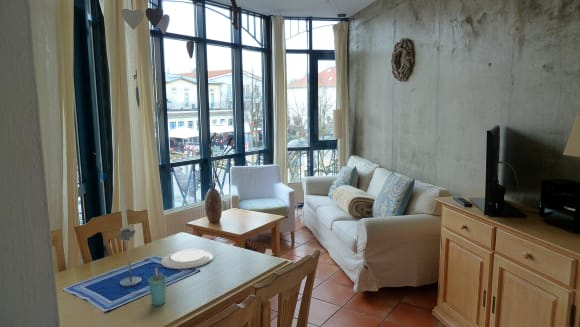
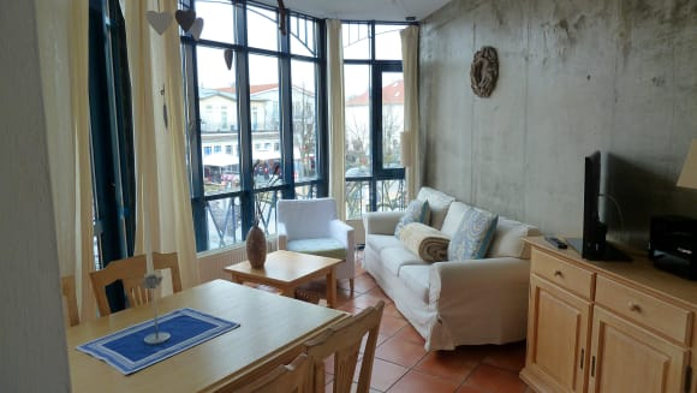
- plate (187, 257)
- cup (158, 286)
